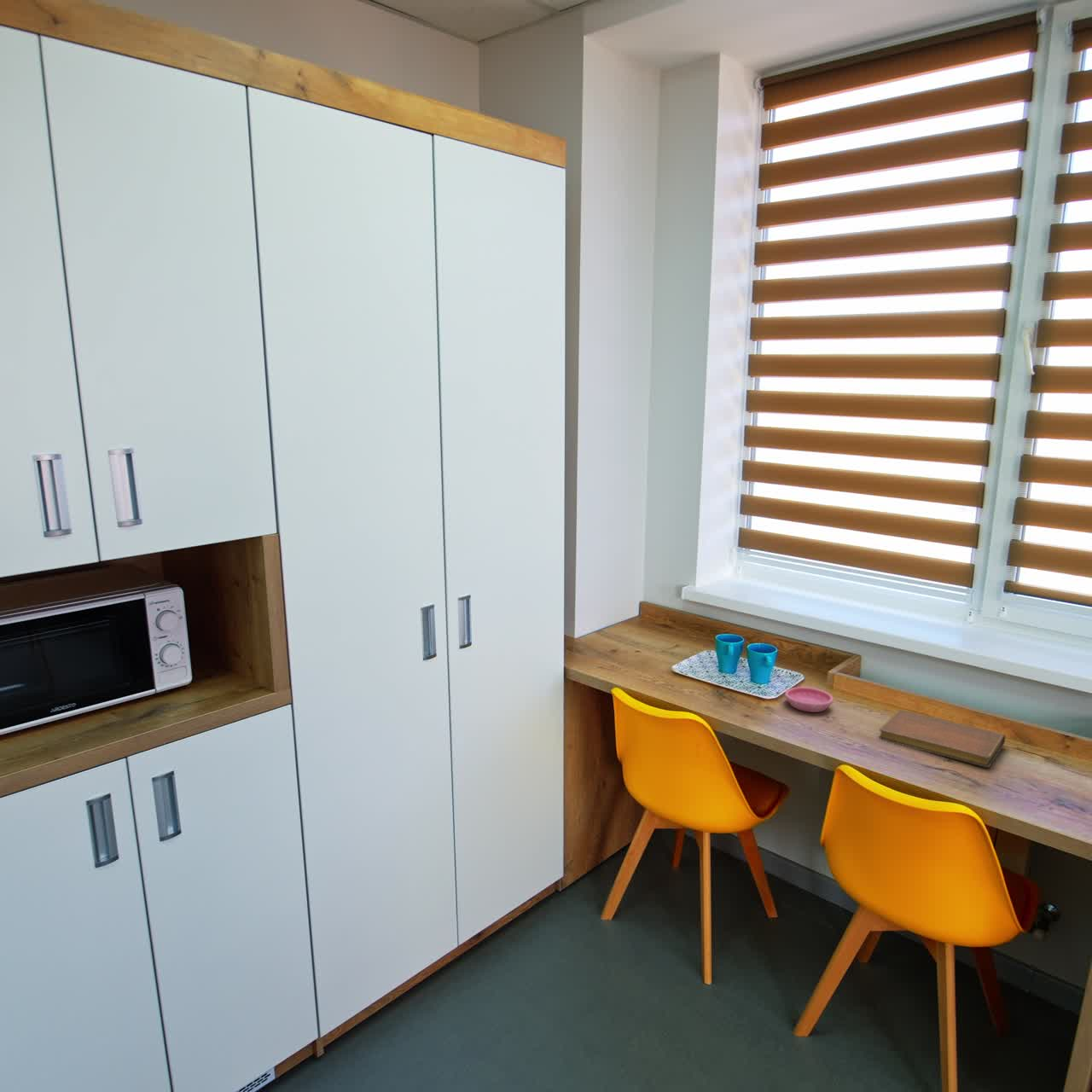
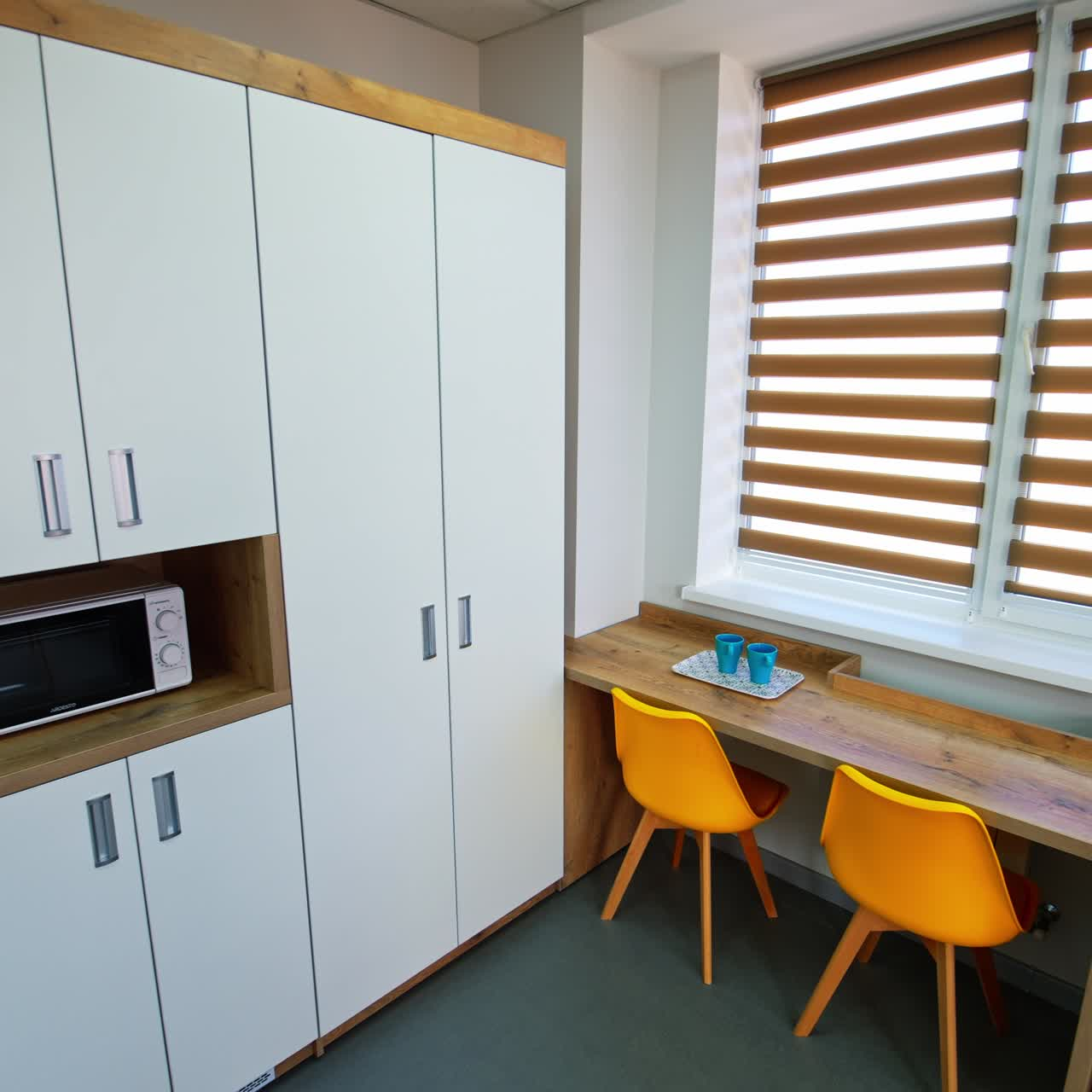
- notebook (941, 735)
- saucer (808, 700)
